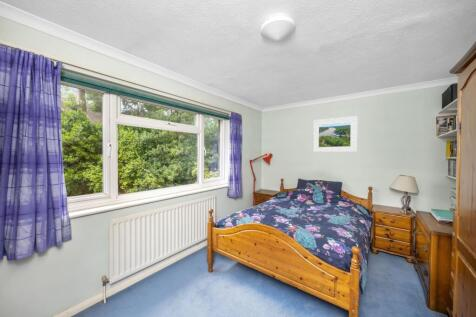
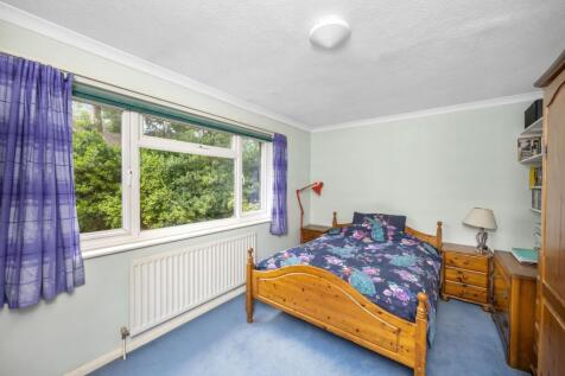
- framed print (334, 135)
